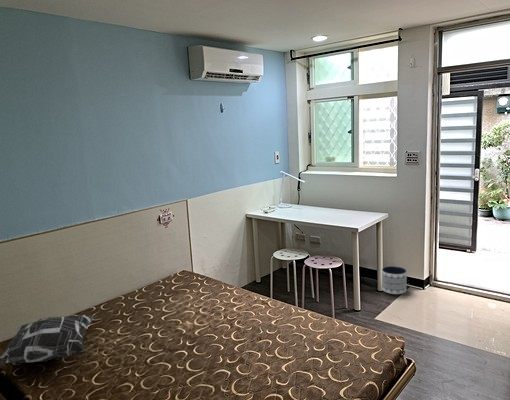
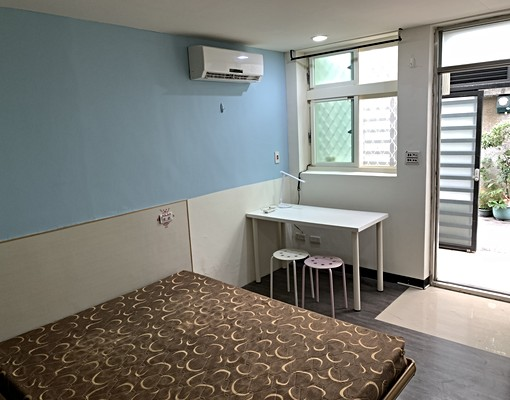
- planter (394, 280)
- decorative pillow (45, 339)
